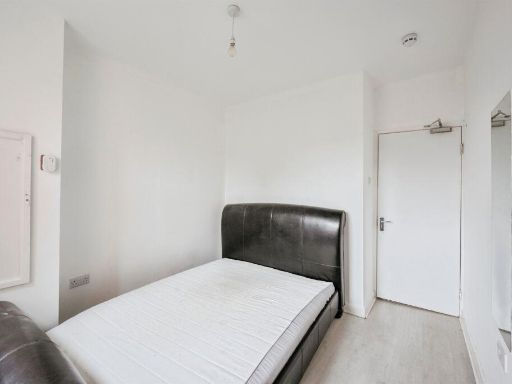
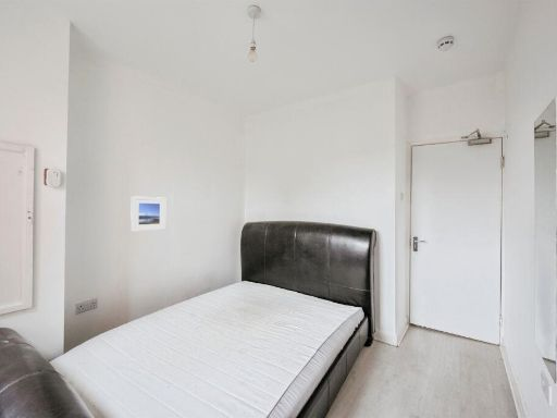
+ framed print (149, 213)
